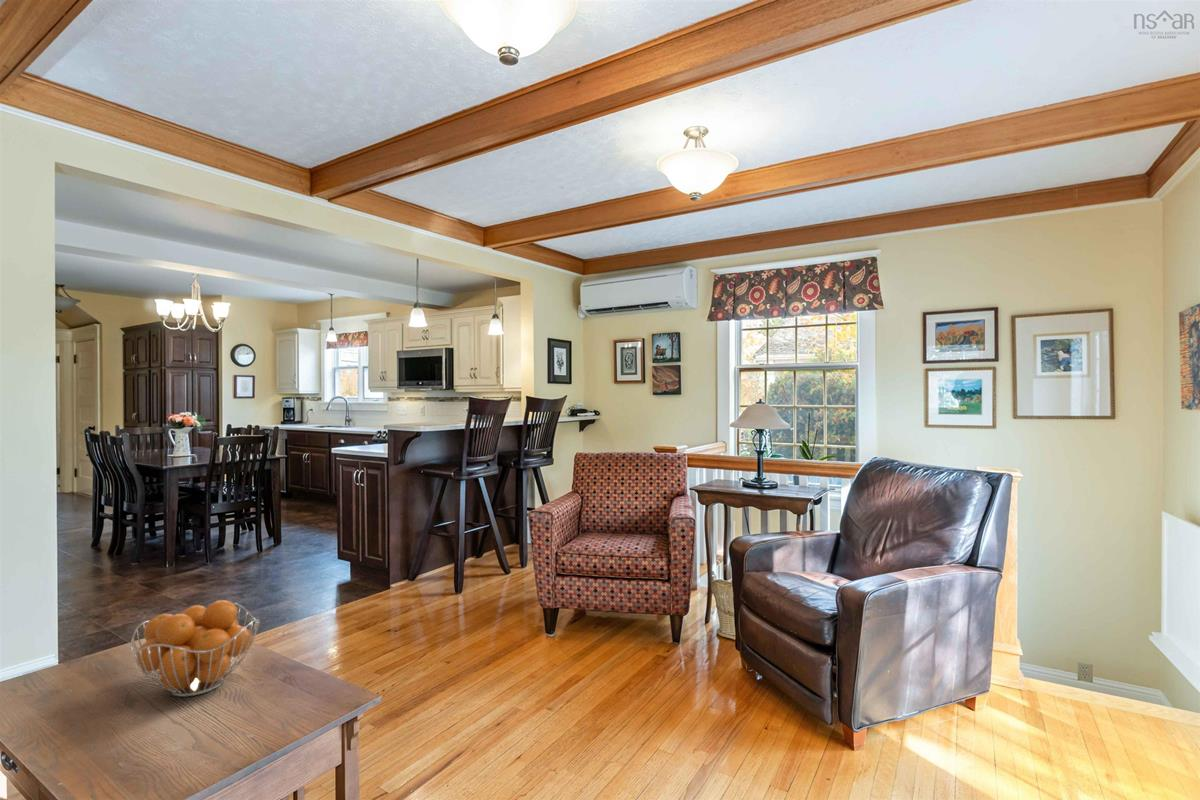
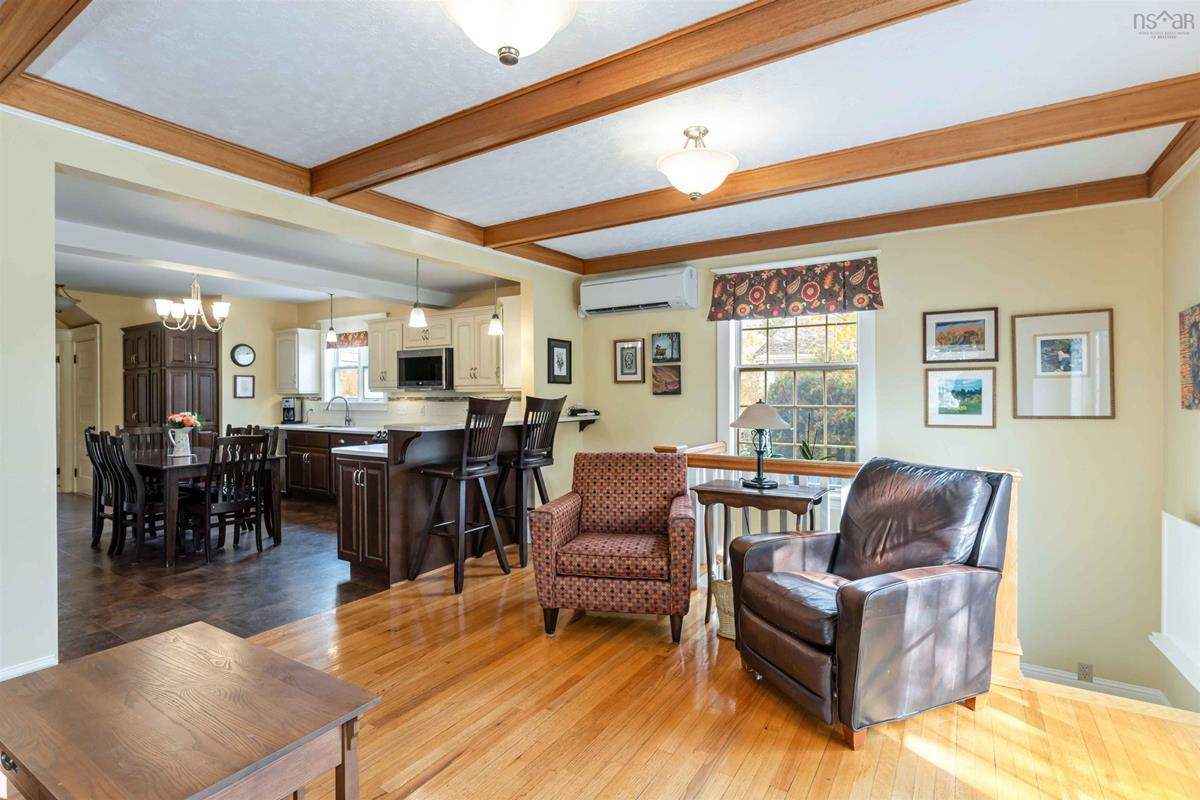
- fruit basket (198, 645)
